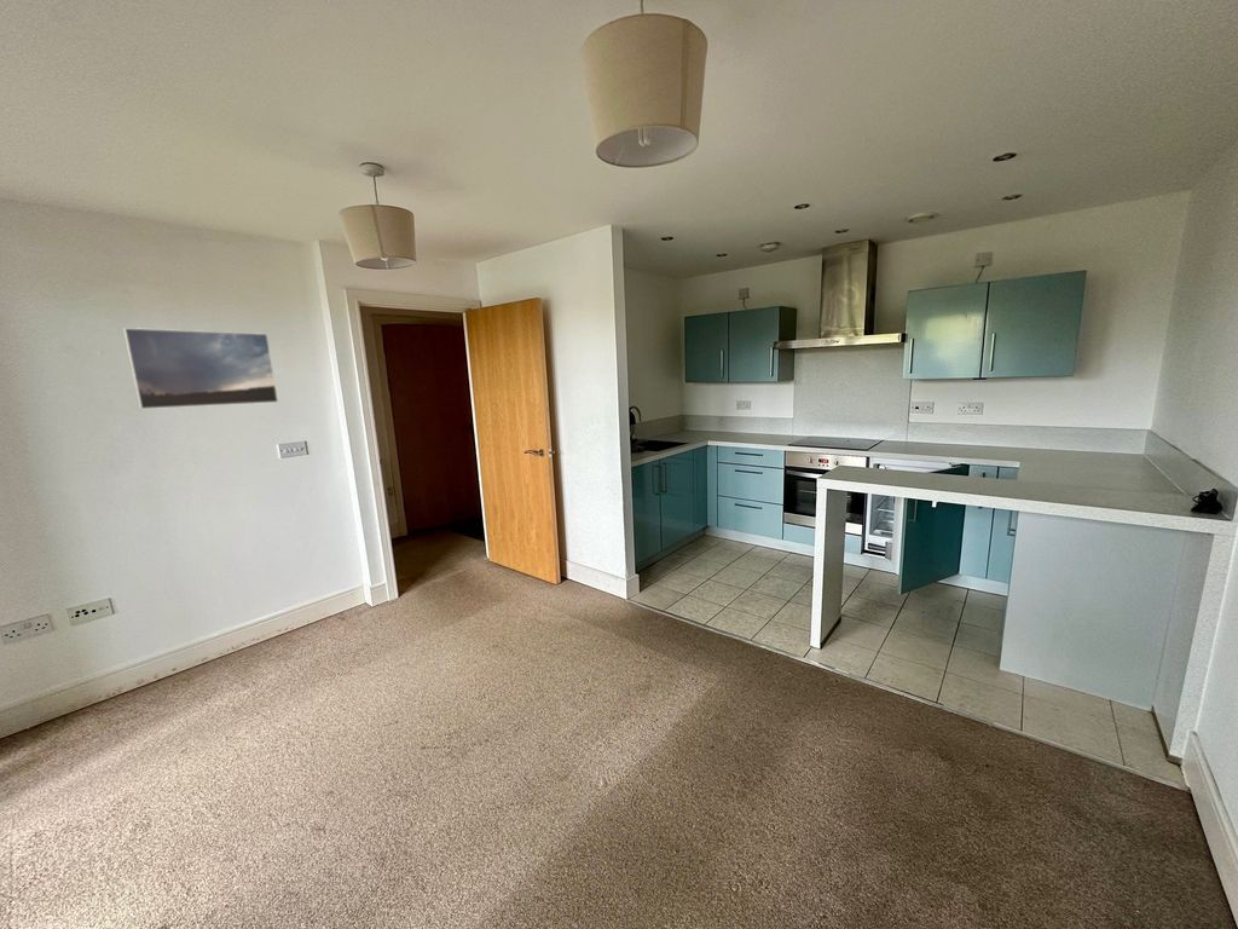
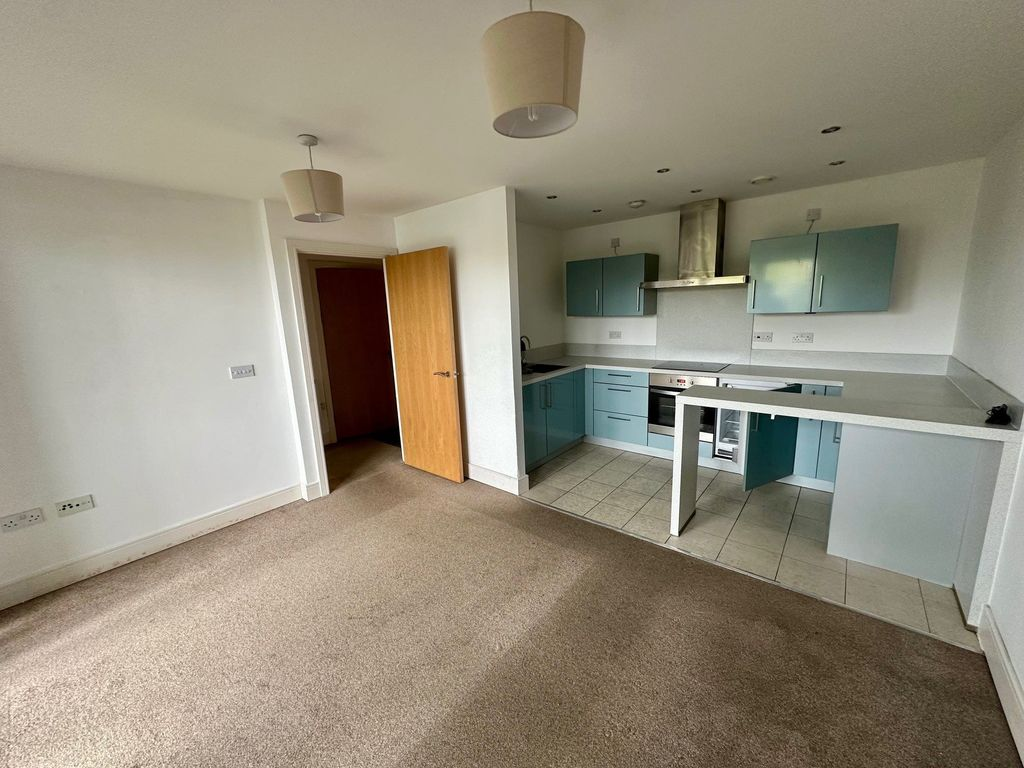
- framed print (208, 368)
